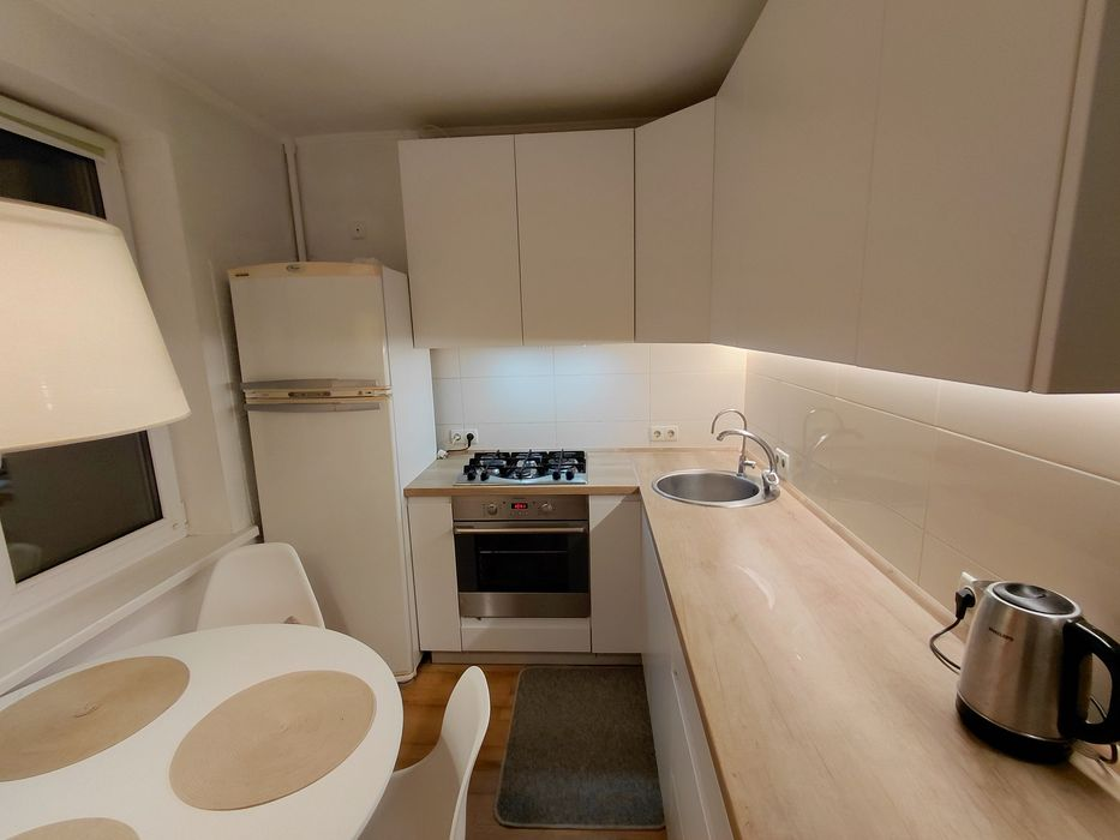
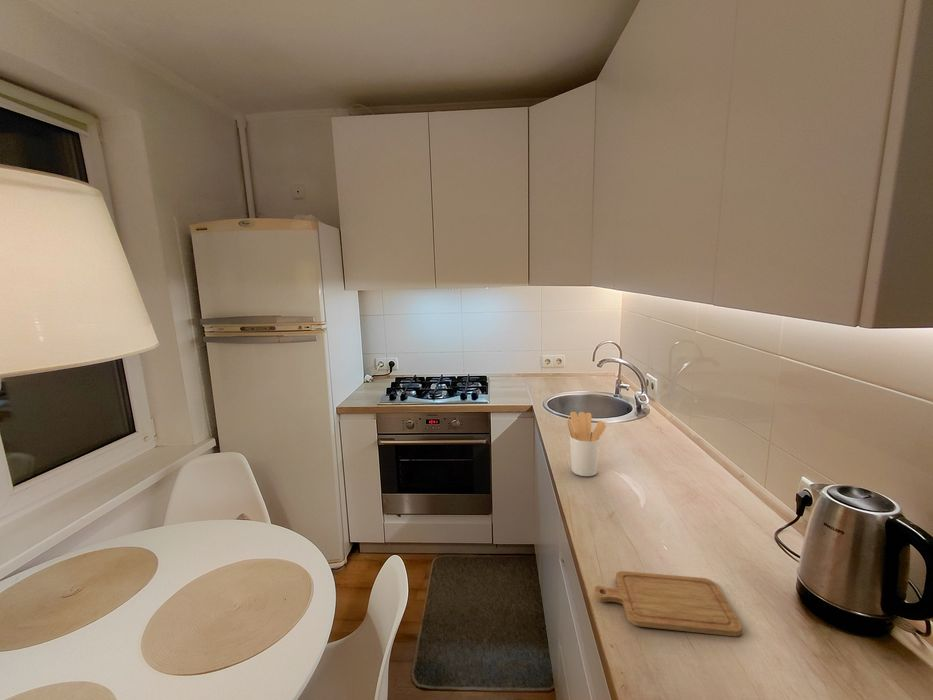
+ utensil holder (583, 441)
+ chopping board (659, 599)
